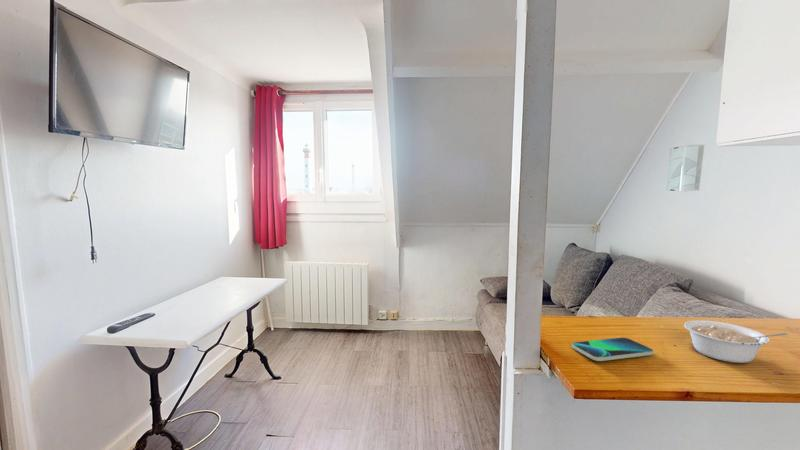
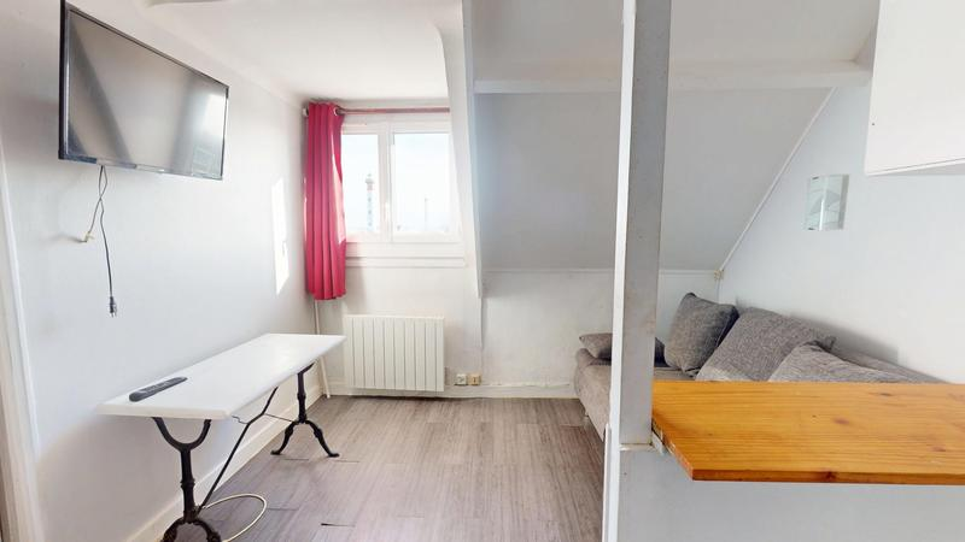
- smartphone (611, 348)
- legume (725, 339)
